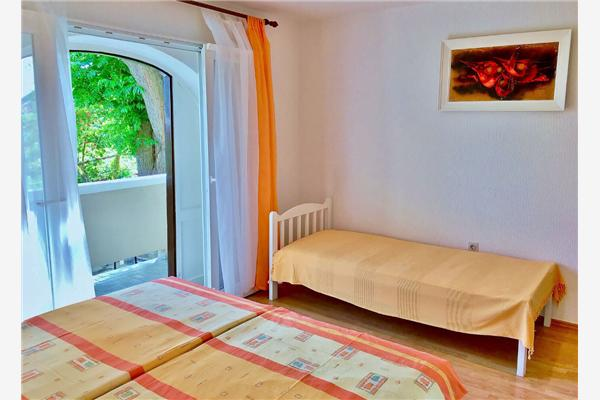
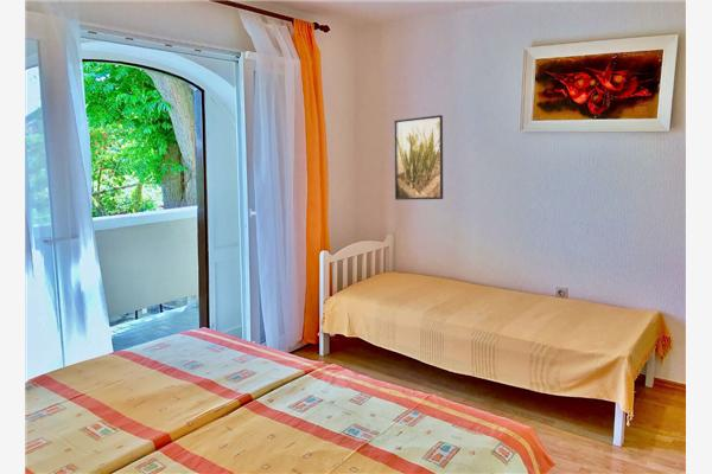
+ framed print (418, 159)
